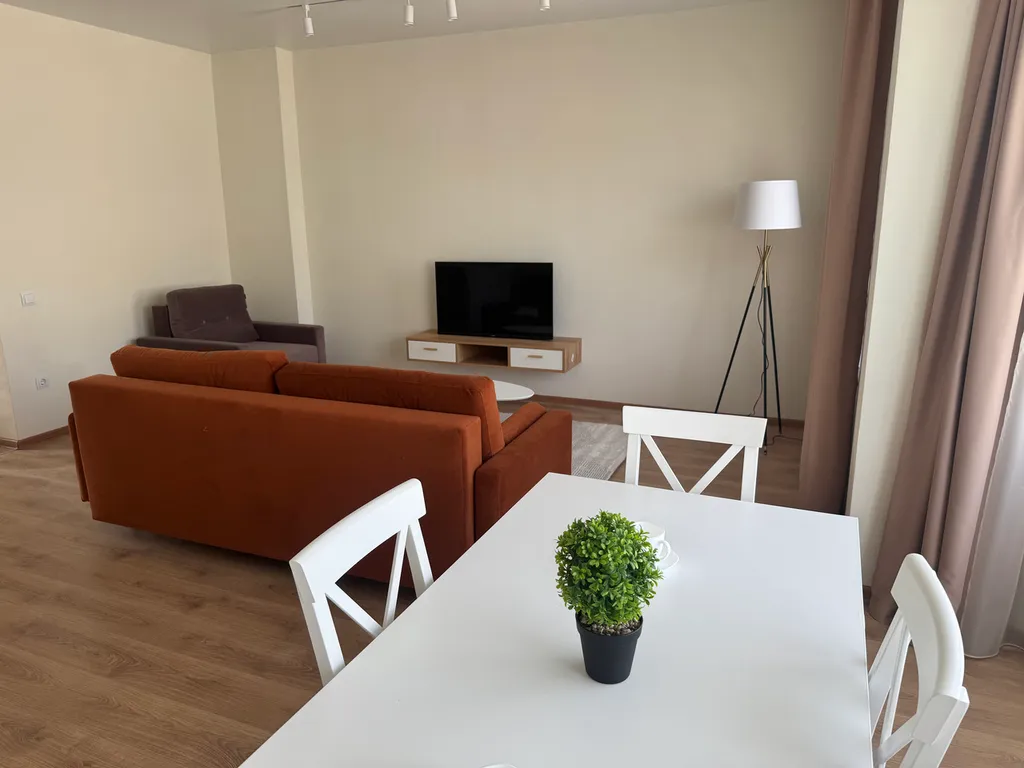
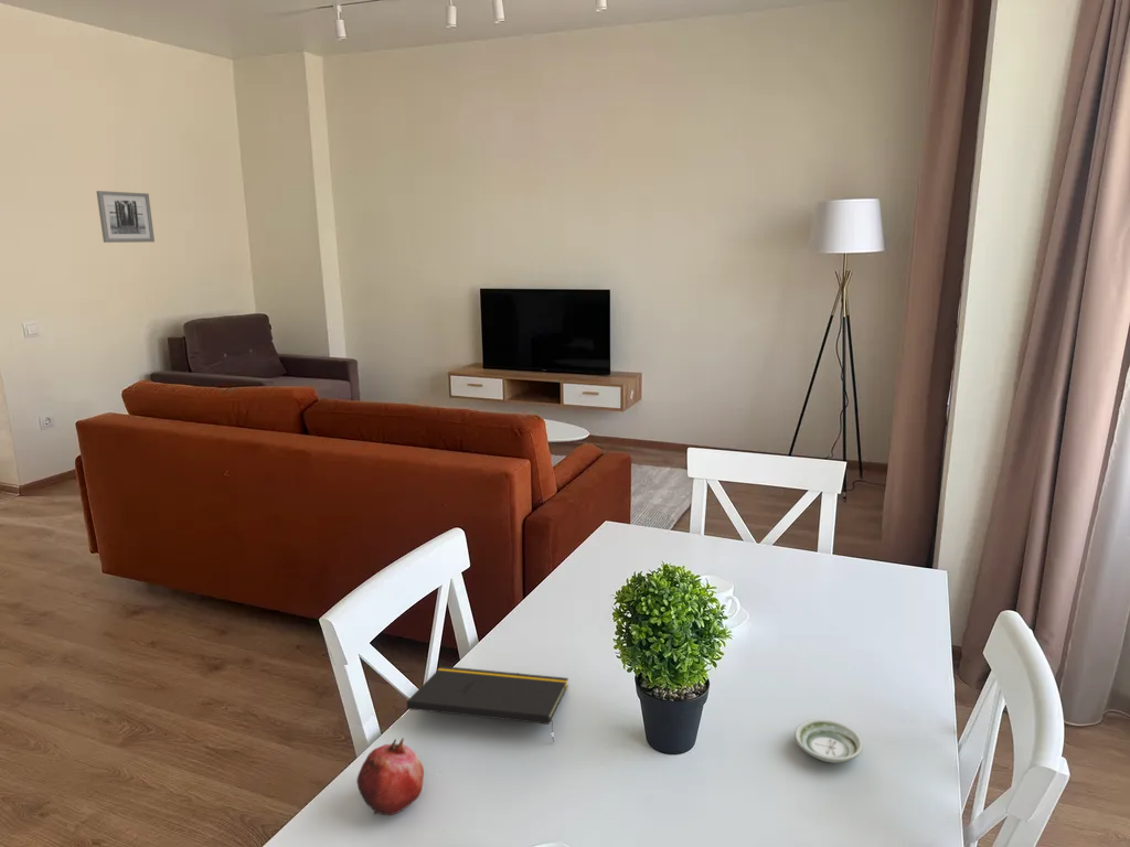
+ saucer (828, 744)
+ wall art (126, 217)
+ fruit (391, 771)
+ notepad (491, 693)
